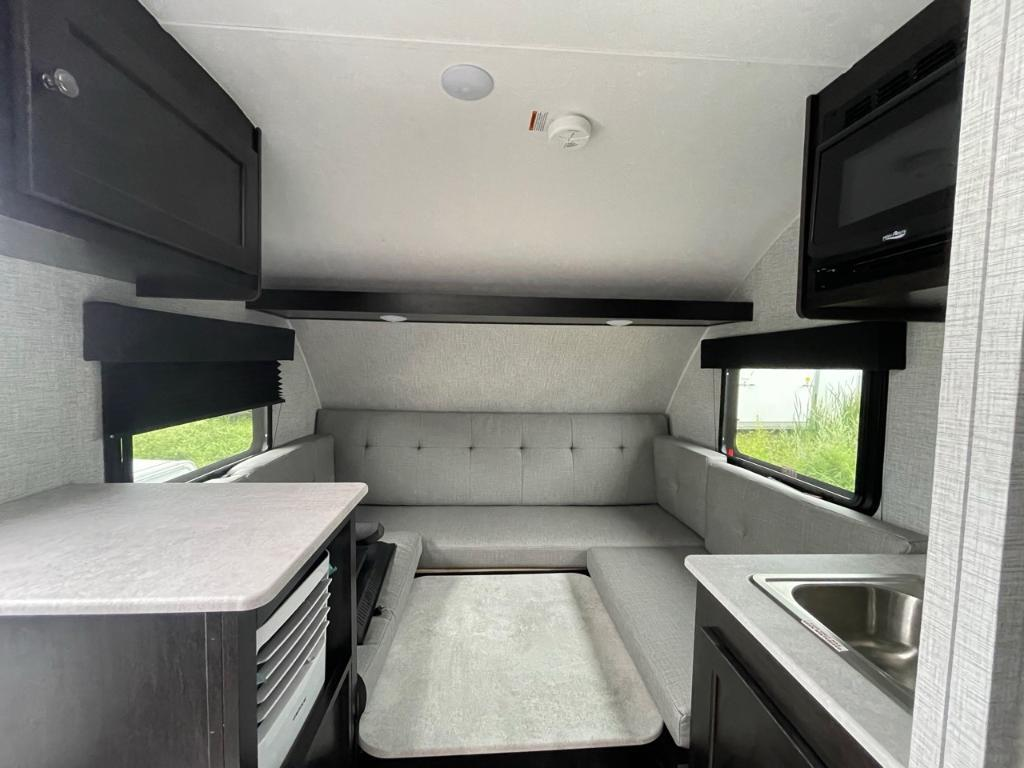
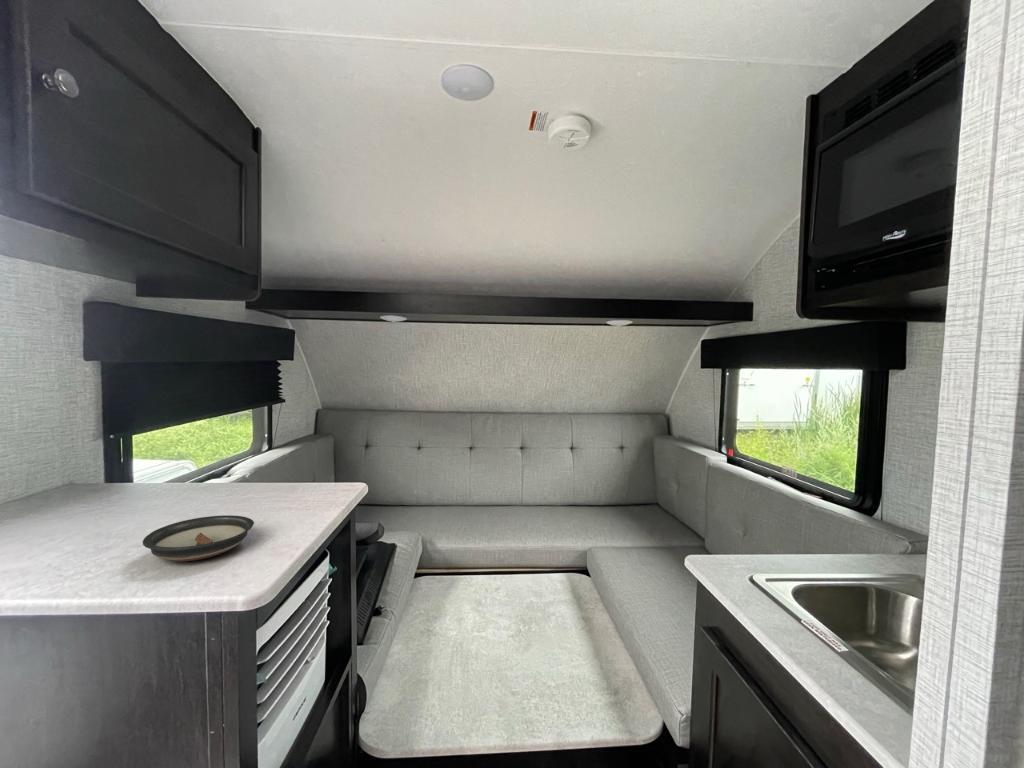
+ saucer (201, 540)
